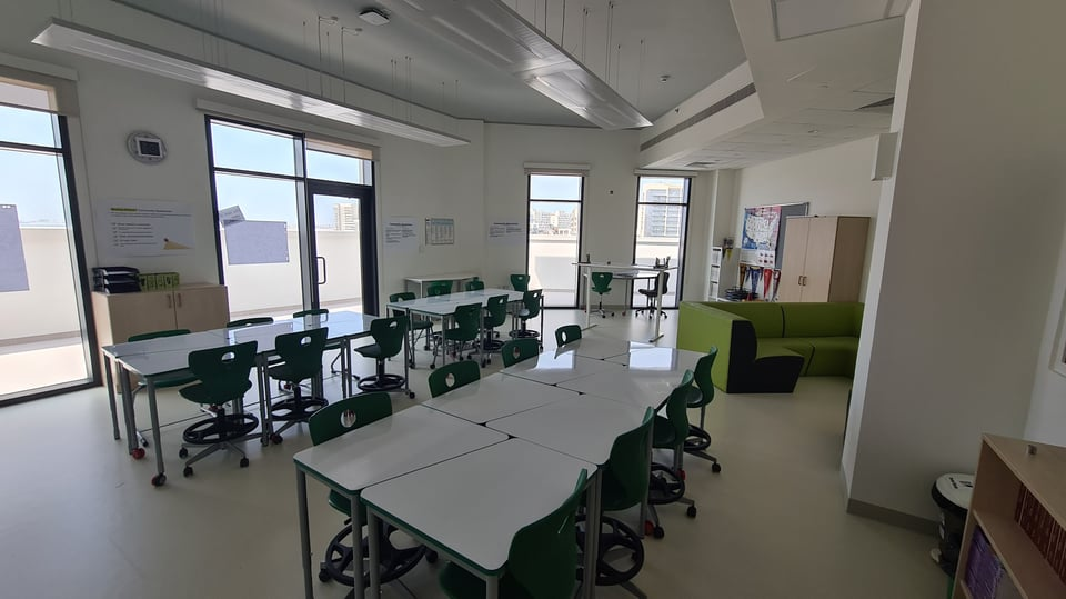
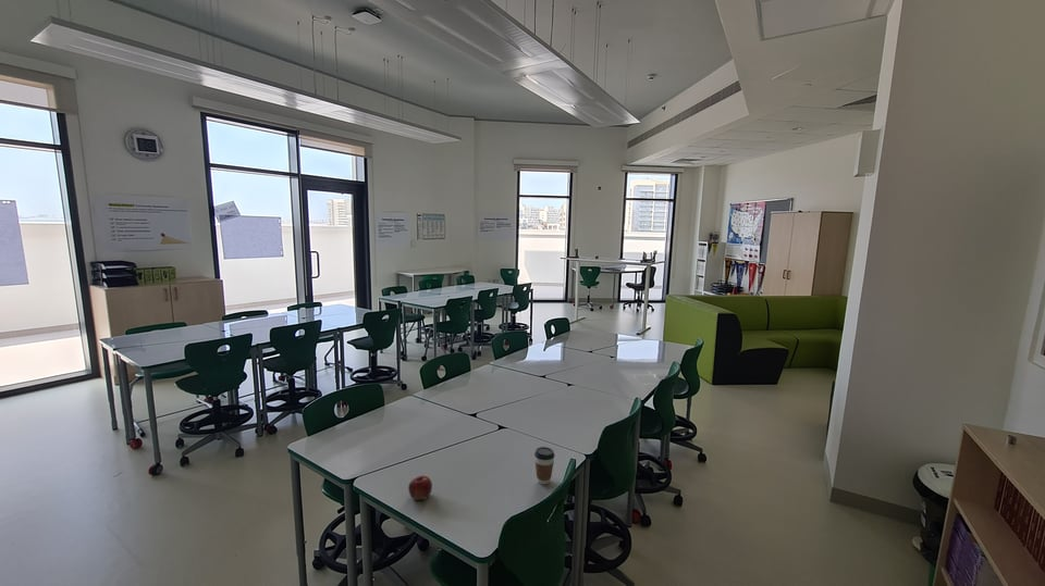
+ coffee cup (543, 465)
+ apple (420, 487)
